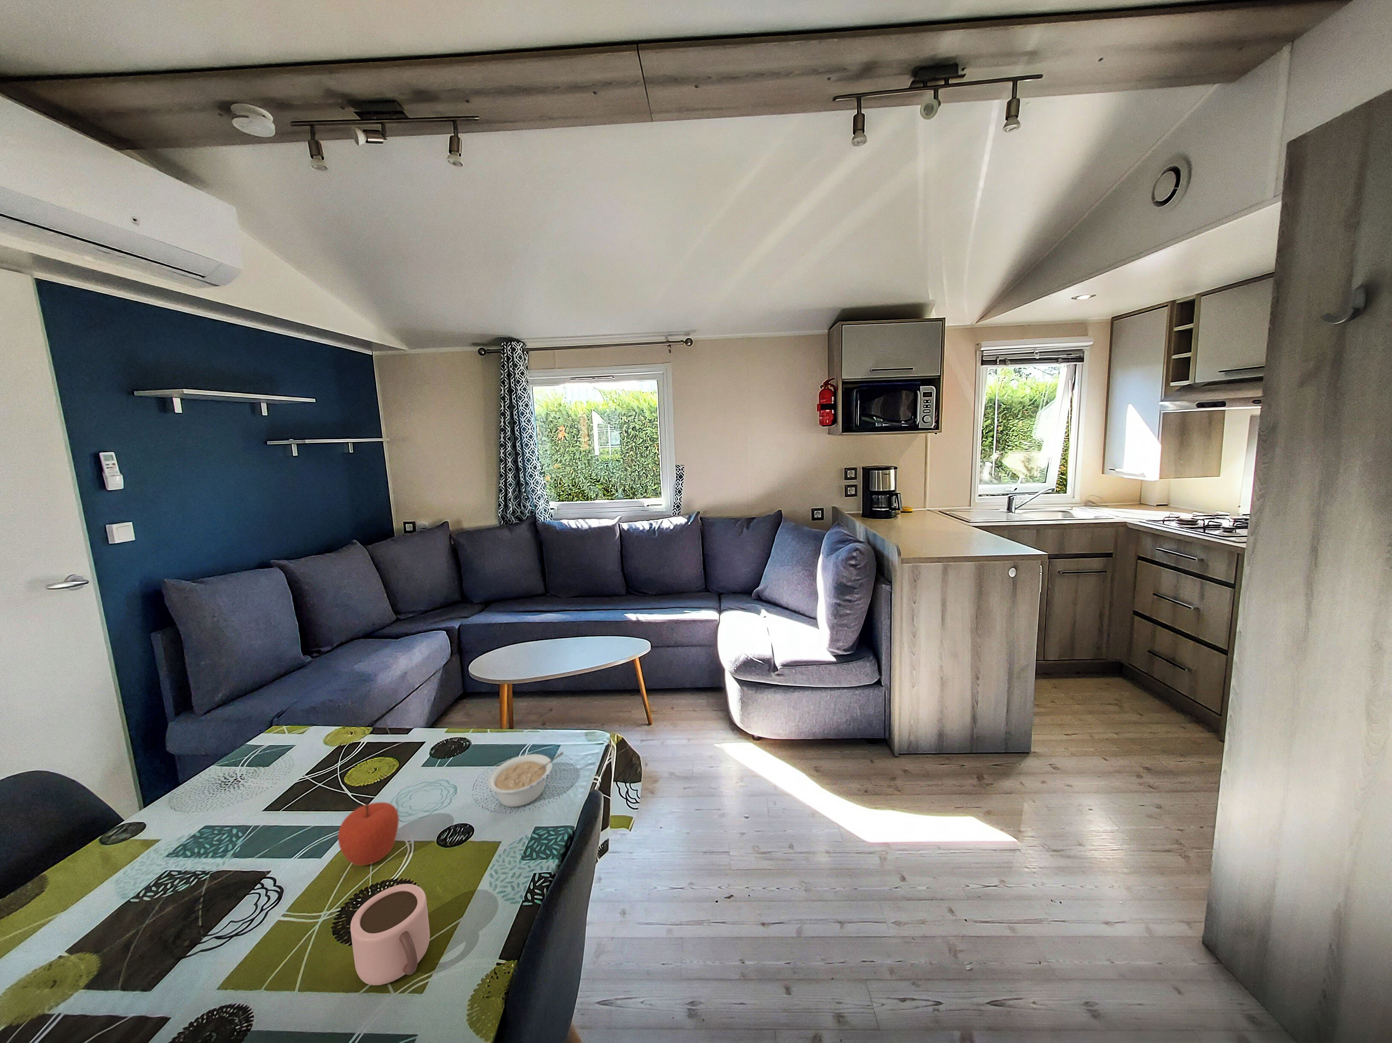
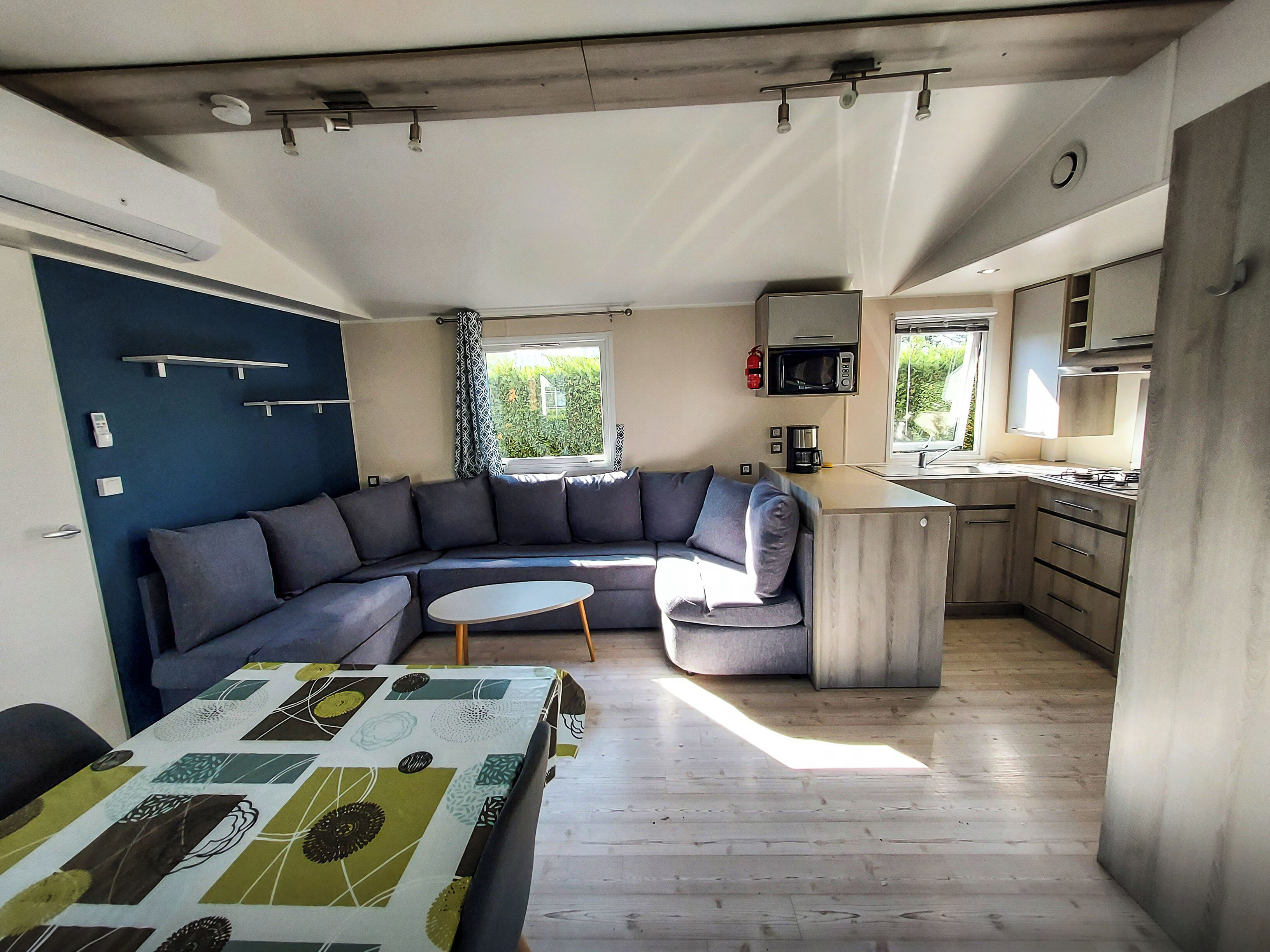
- mug (396, 939)
- fruit (369, 829)
- legume (523, 779)
